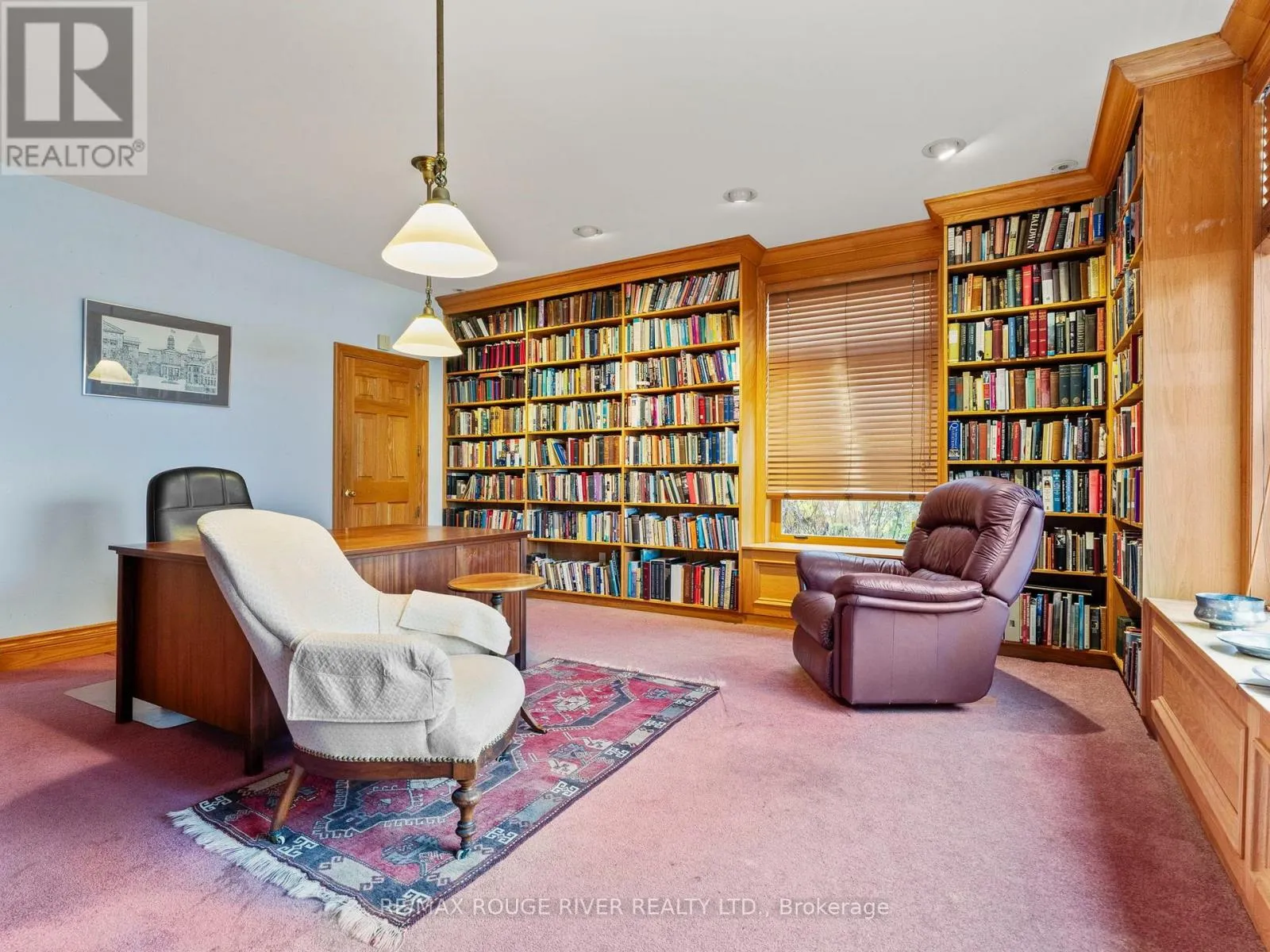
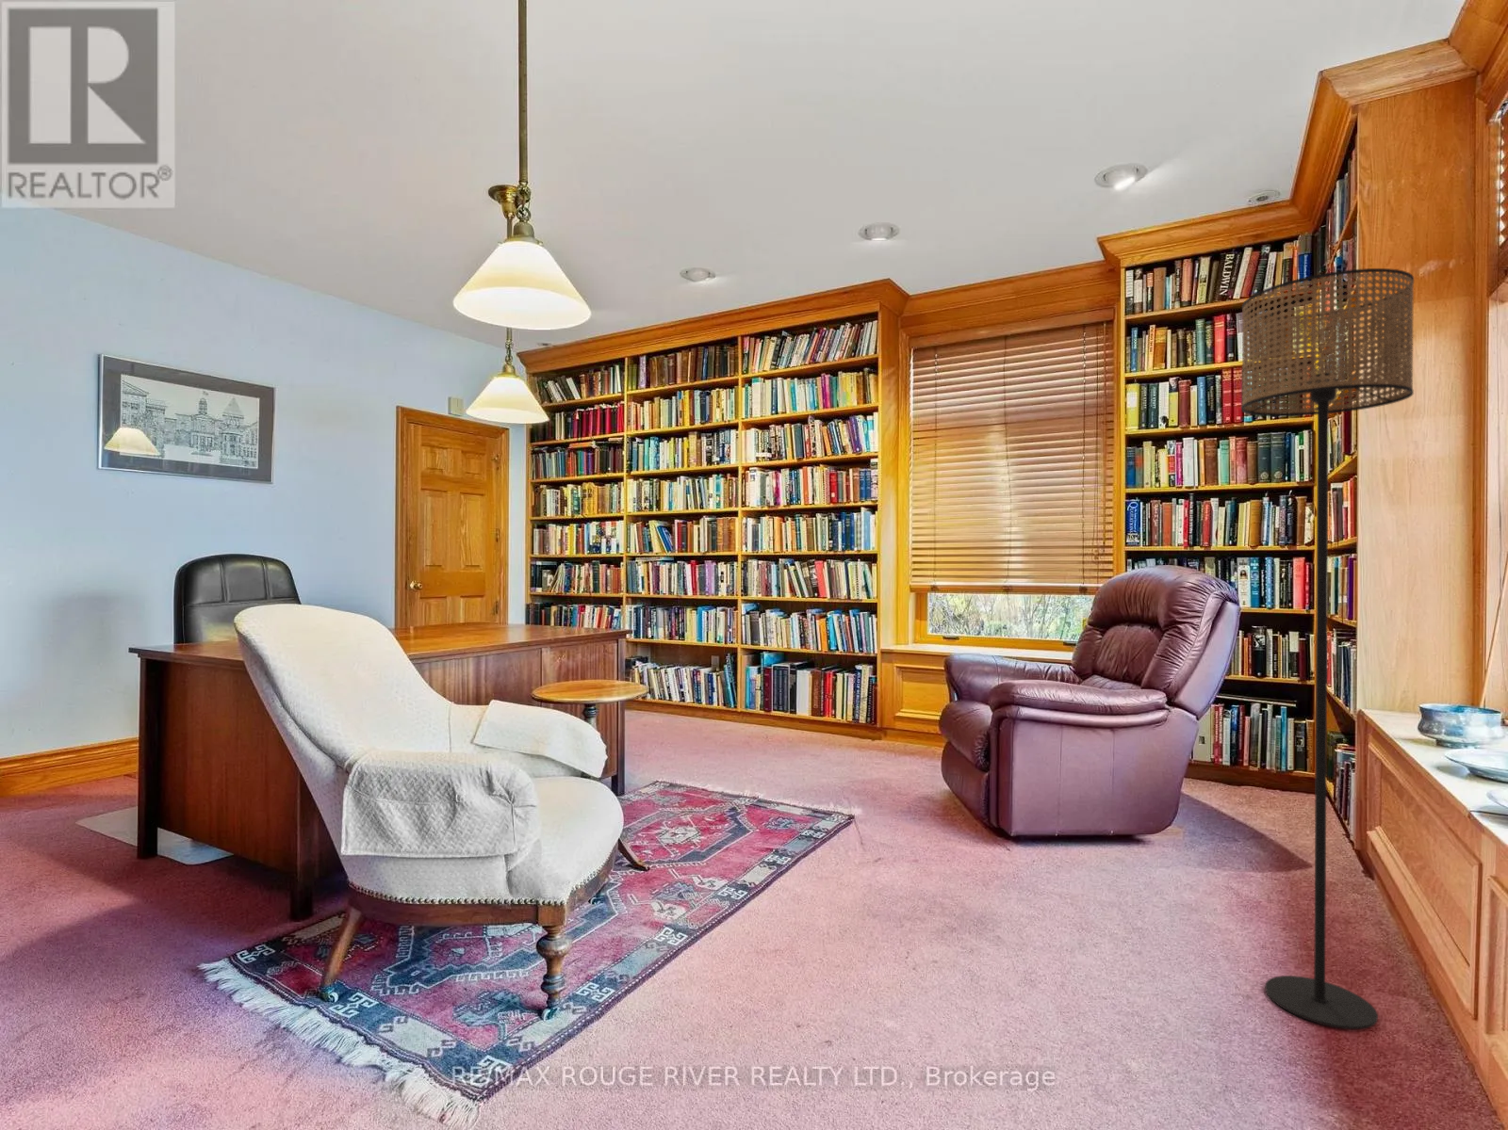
+ floor lamp (1322, 648)
